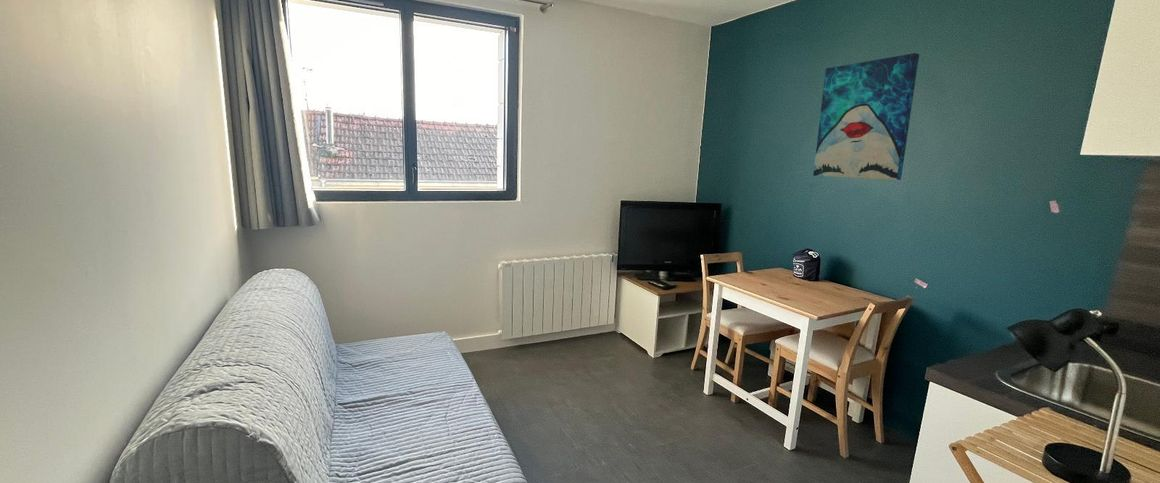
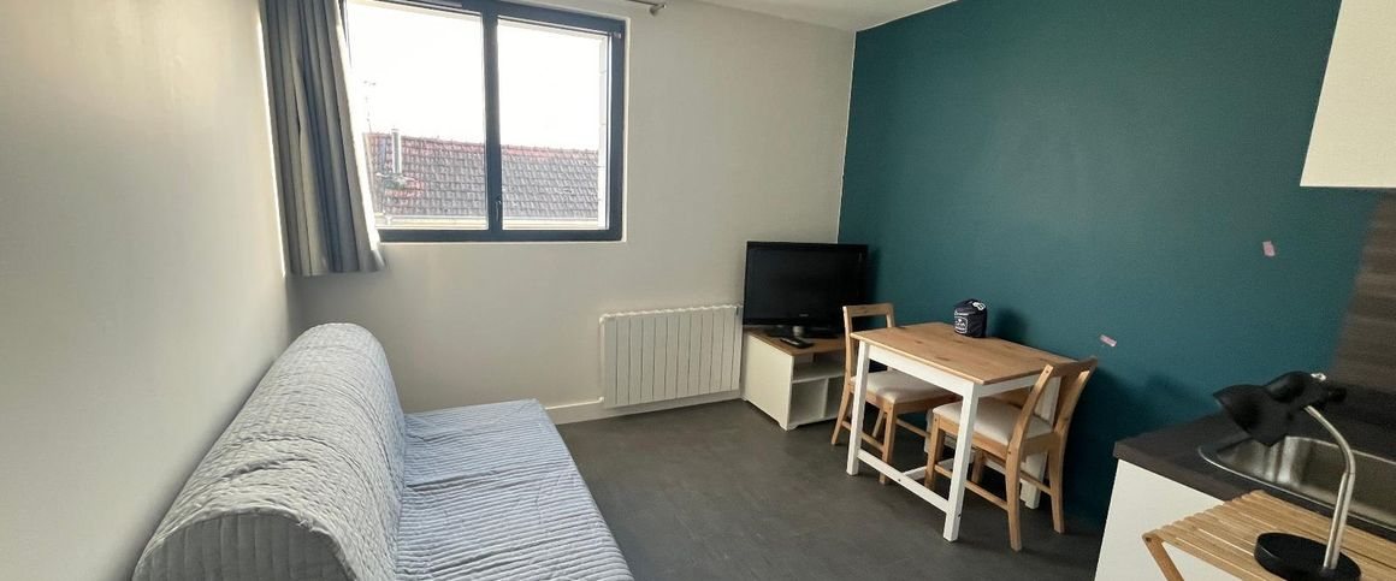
- wall art (861, 120)
